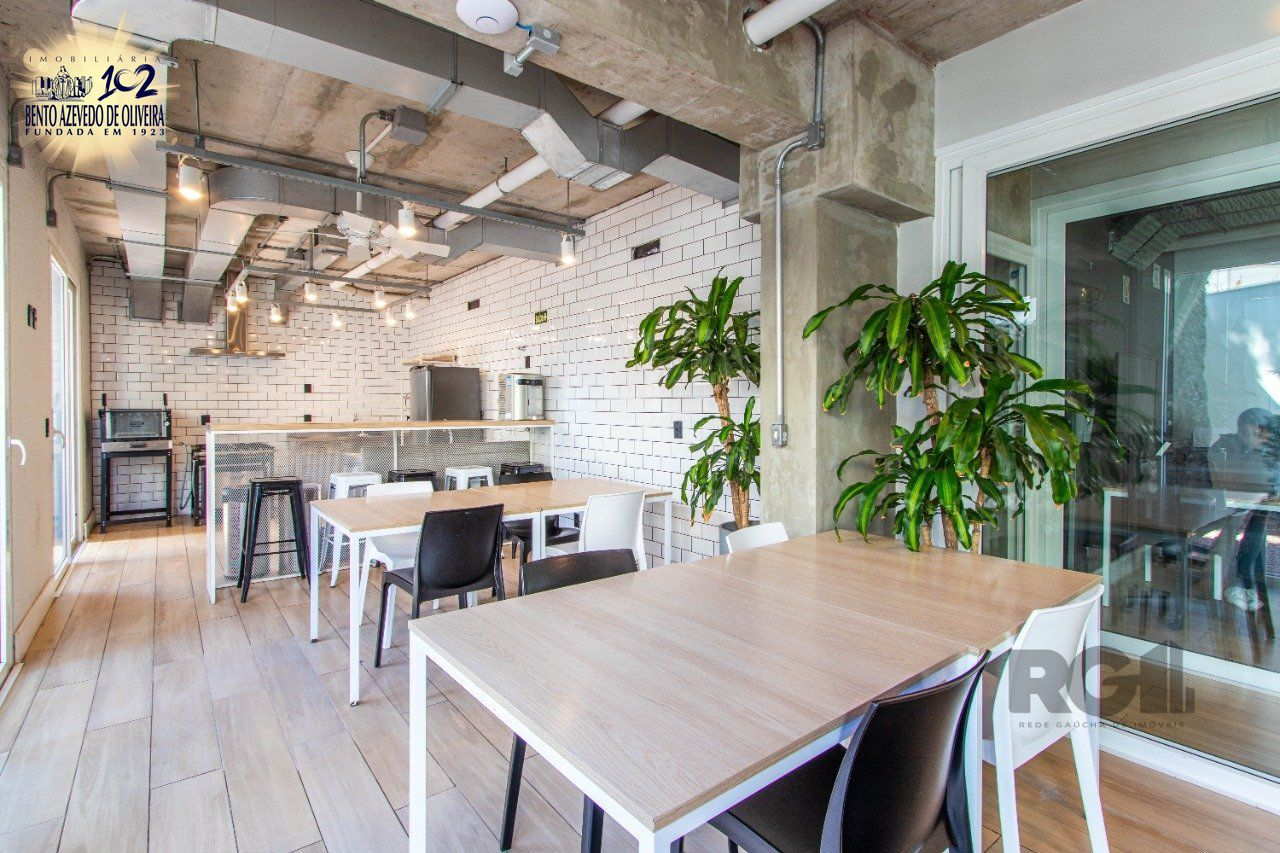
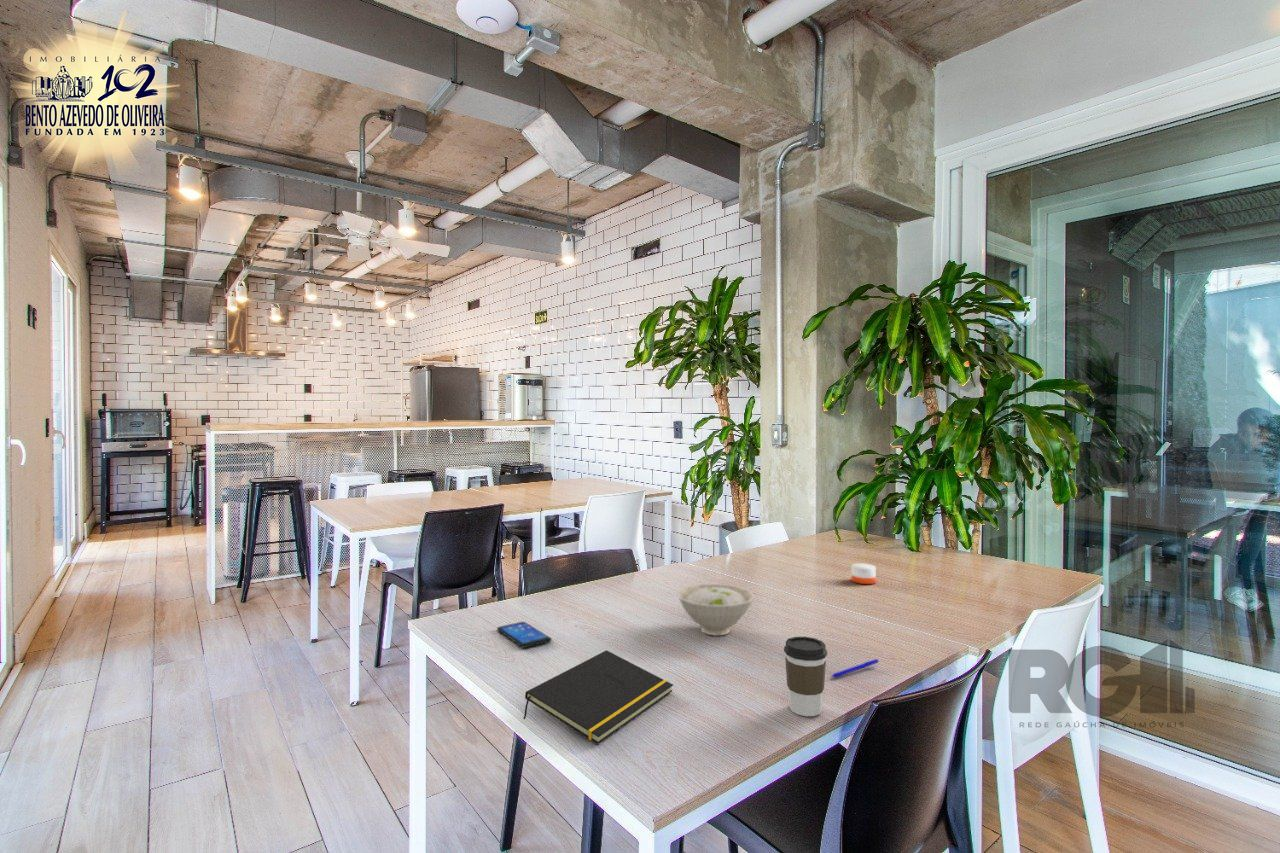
+ smartphone (523, 634)
+ candle (863, 565)
+ pen (854, 668)
+ bowl (715, 610)
+ coffee cup (805, 676)
+ notepad (602, 691)
